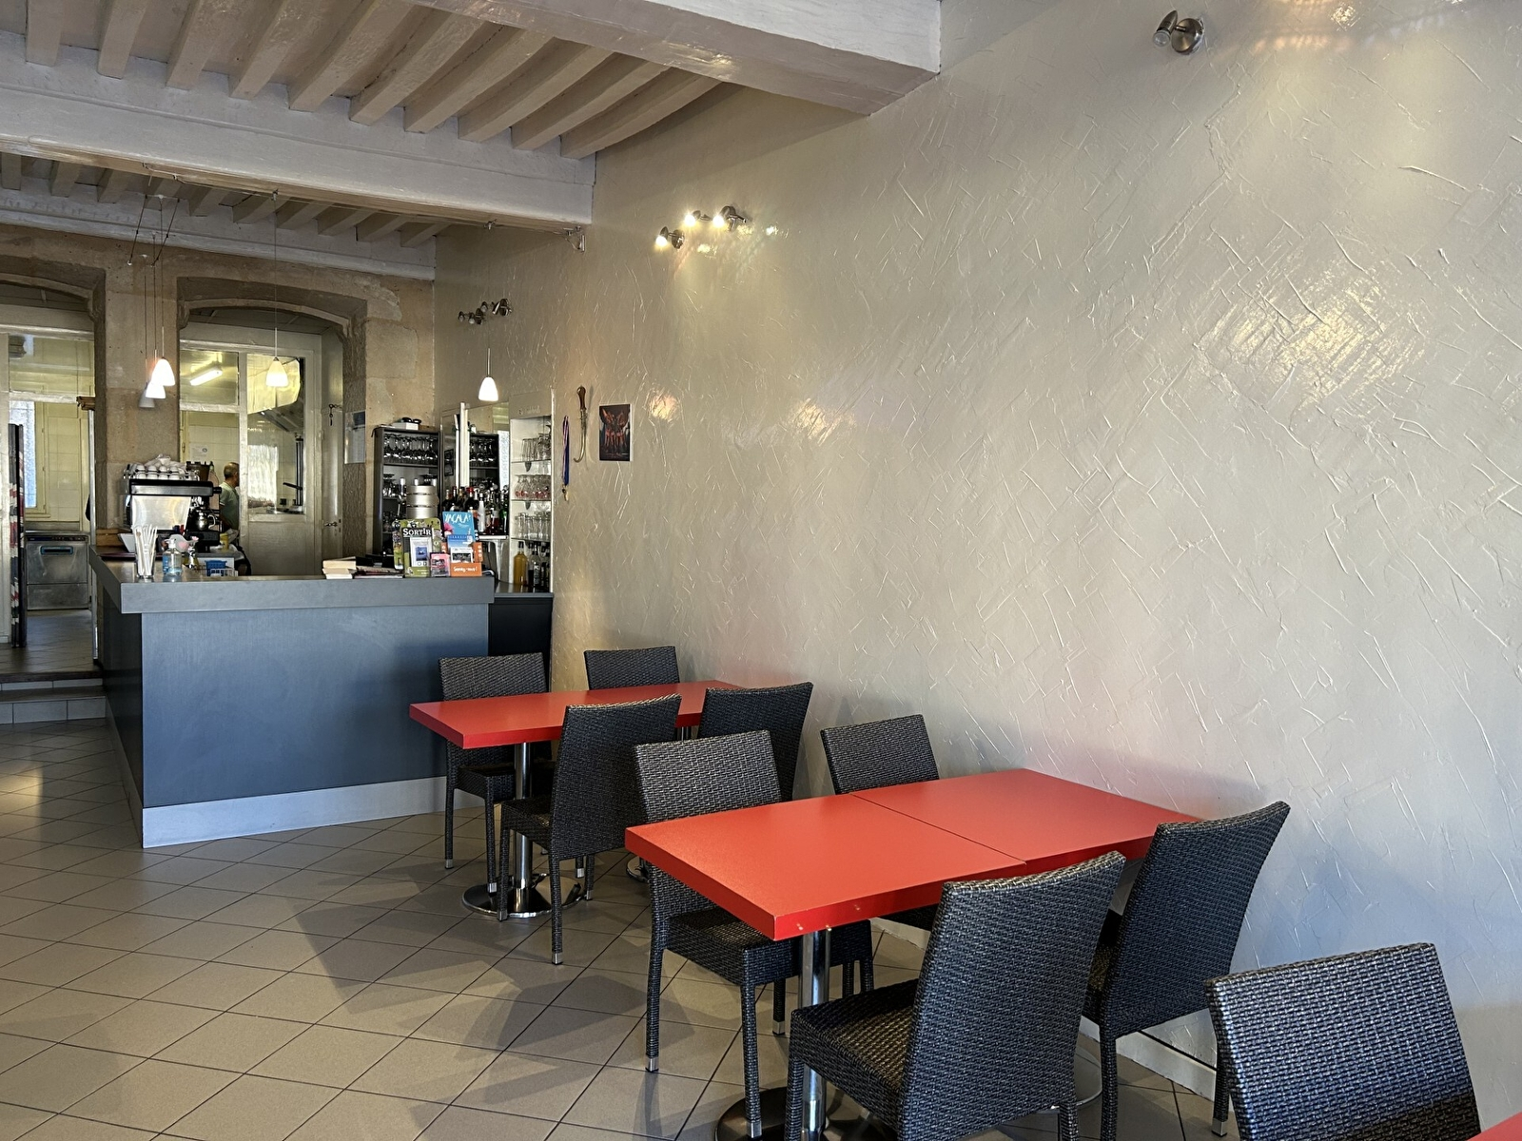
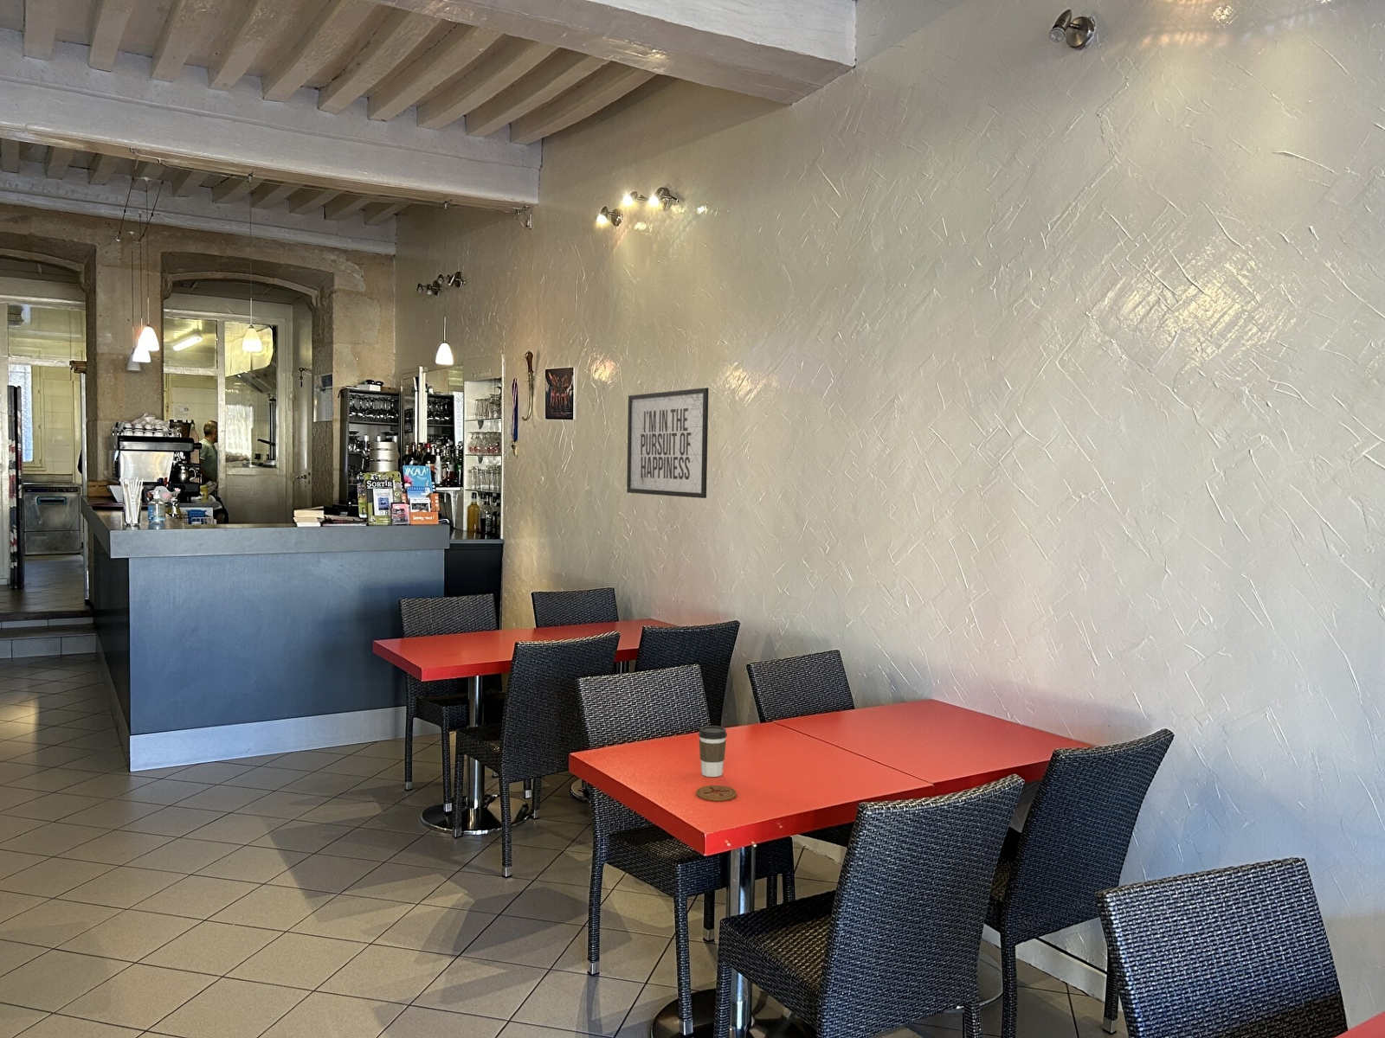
+ mirror (665, 444)
+ coffee cup (712, 751)
+ coaster (715, 793)
